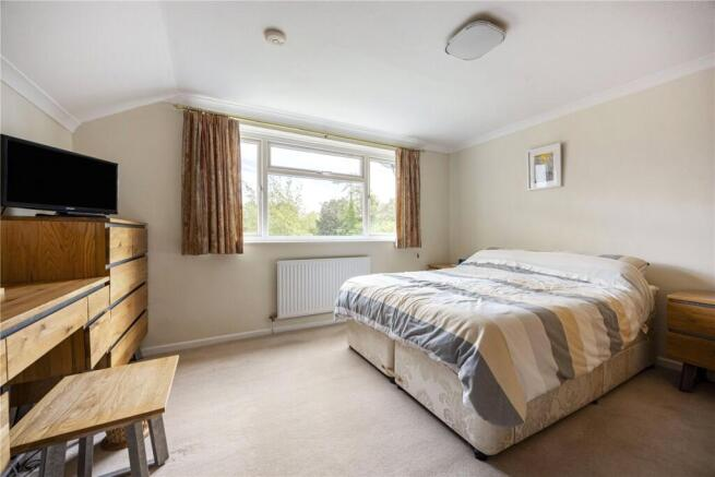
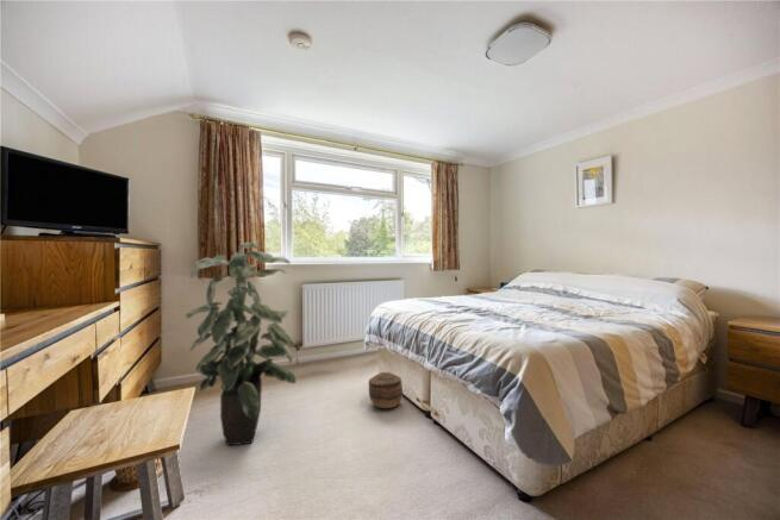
+ basket (385, 388)
+ indoor plant (245, 342)
